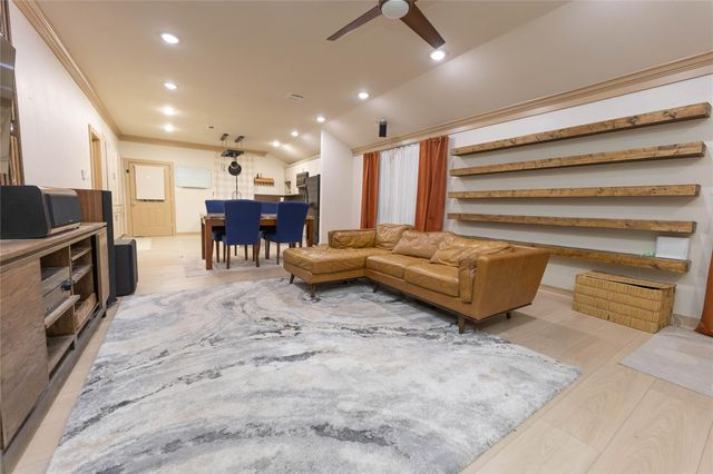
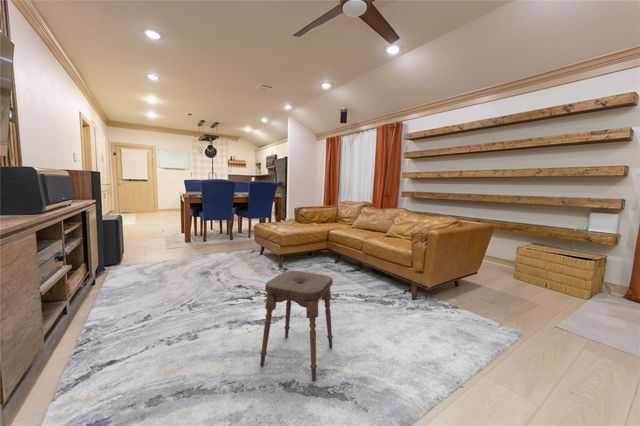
+ stool (307, 317)
